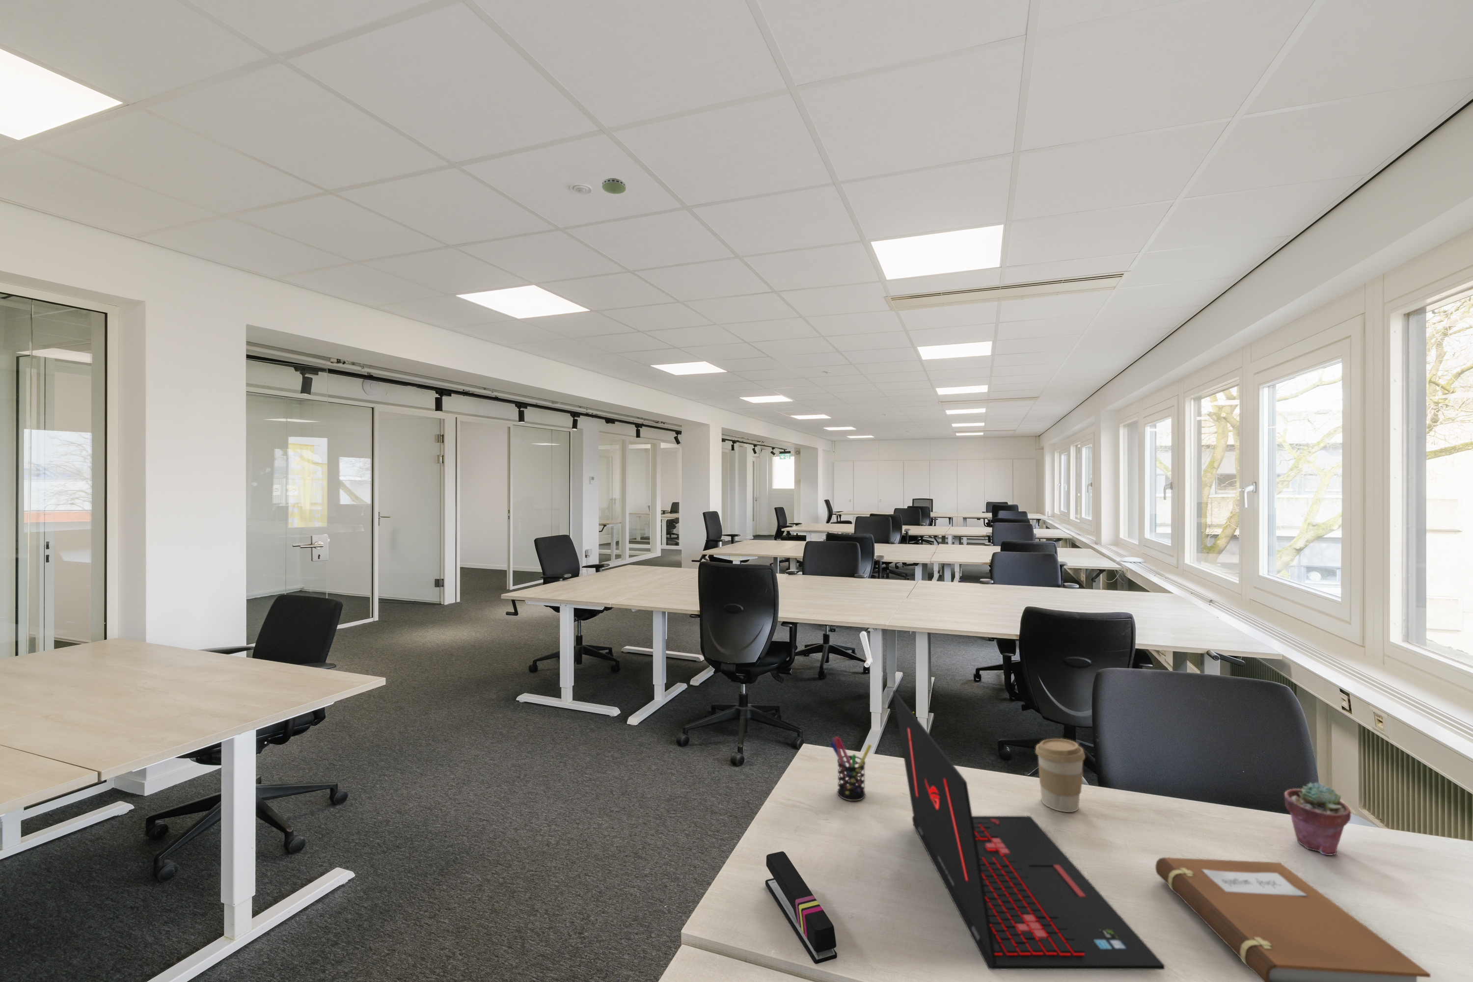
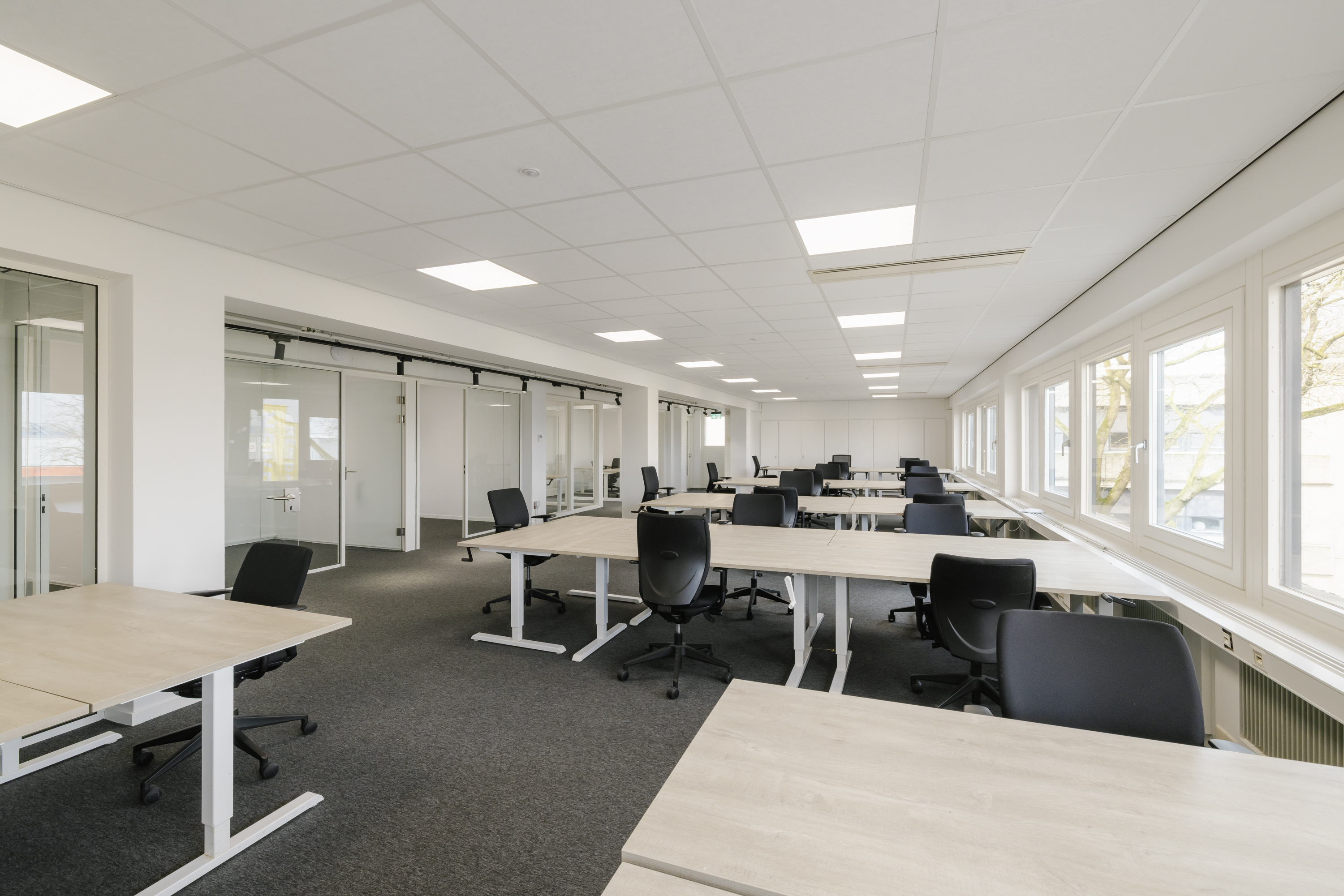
- pen holder (849, 767)
- potted succulent (1316, 813)
- coffee cup (1060, 773)
- stapler (798, 901)
- notebook (1270, 915)
- laptop (1003, 817)
- smoke detector (614, 185)
